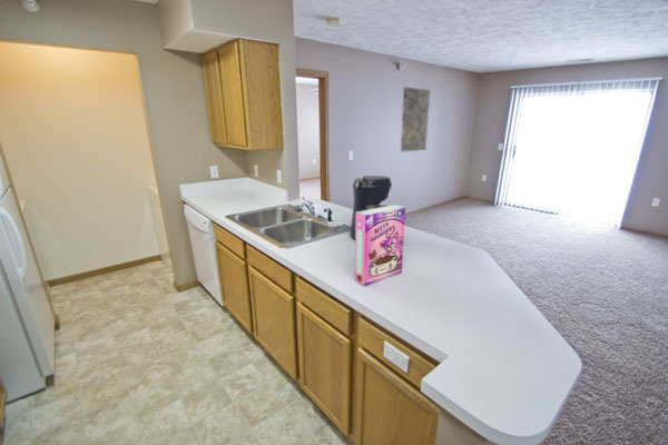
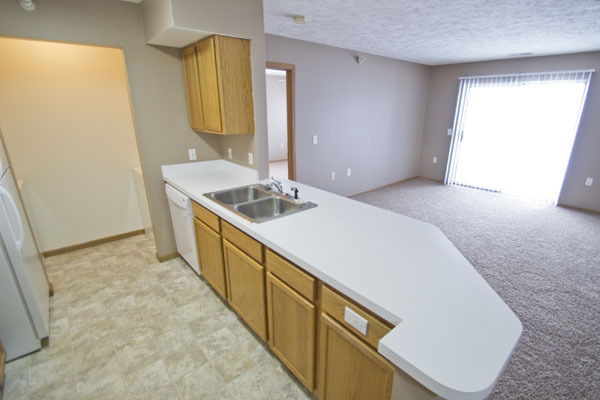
- cereal box (380, 244)
- coffee maker (371, 206)
- wall art (415, 120)
